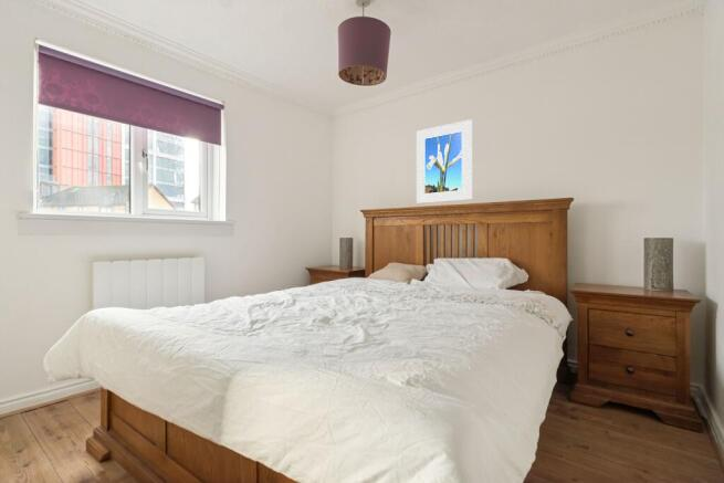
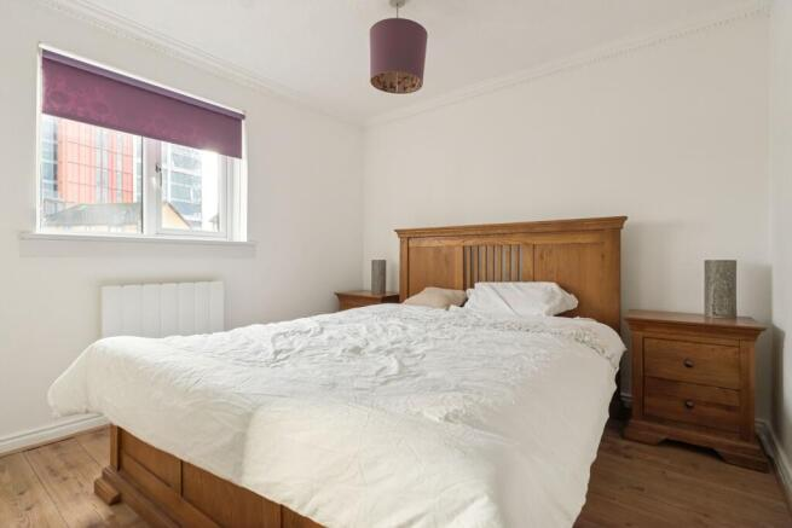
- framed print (442, 164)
